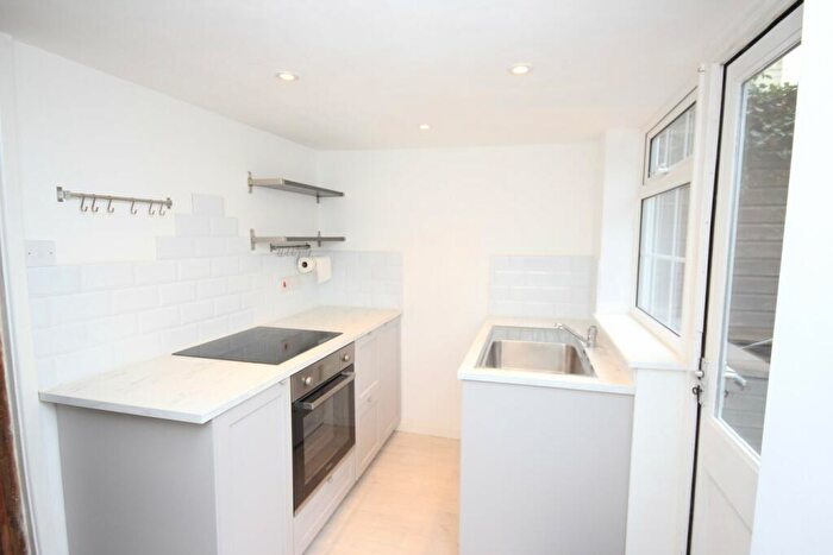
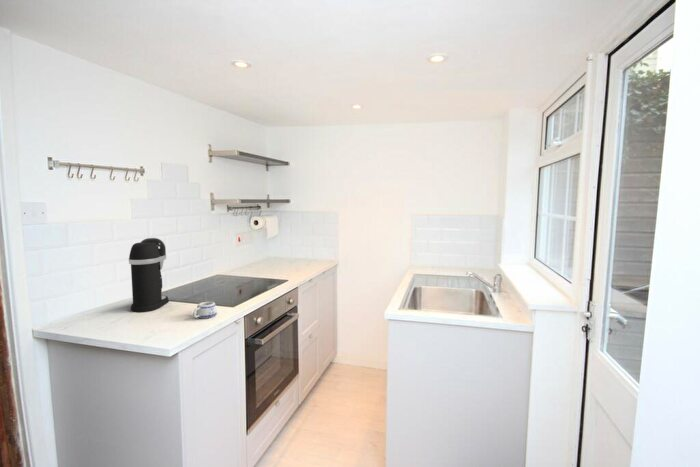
+ coffee maker (148, 272)
+ mug (204, 310)
